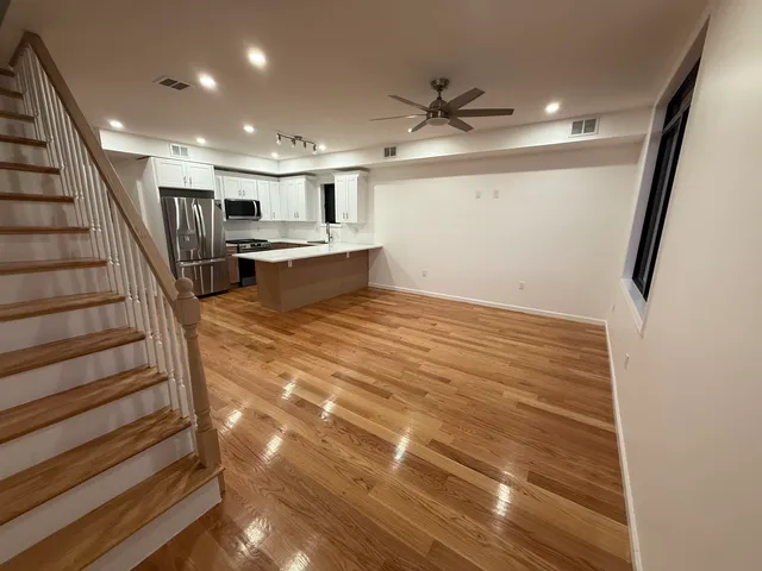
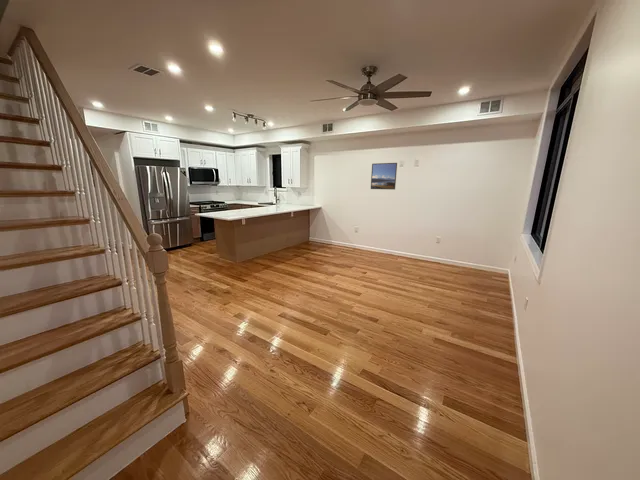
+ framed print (383, 176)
